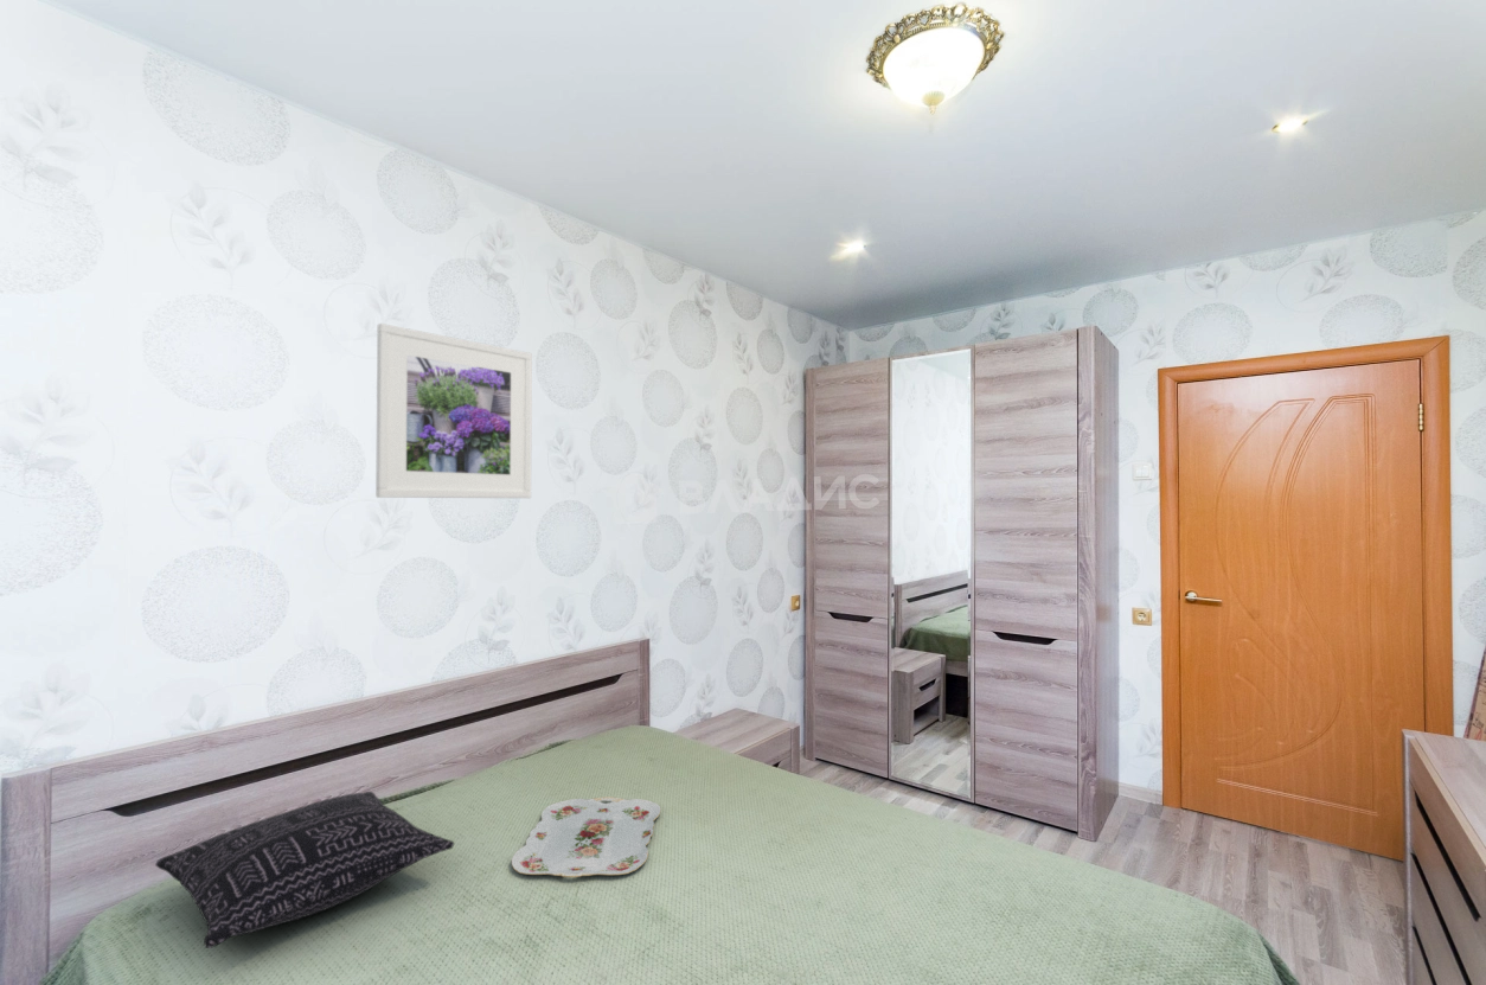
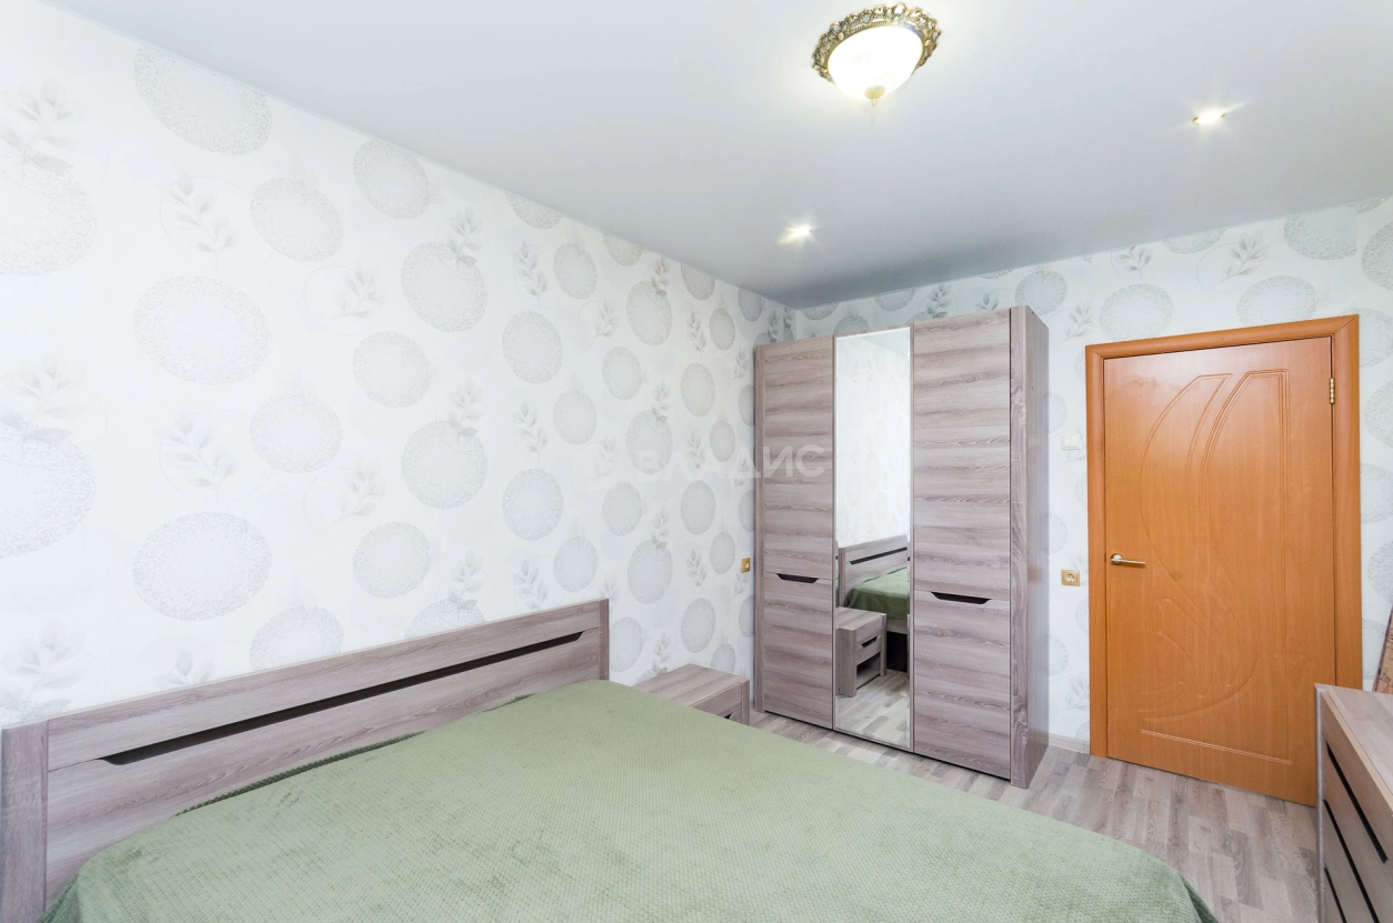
- serving tray (591, 834)
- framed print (460, 418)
- pillow (306, 853)
